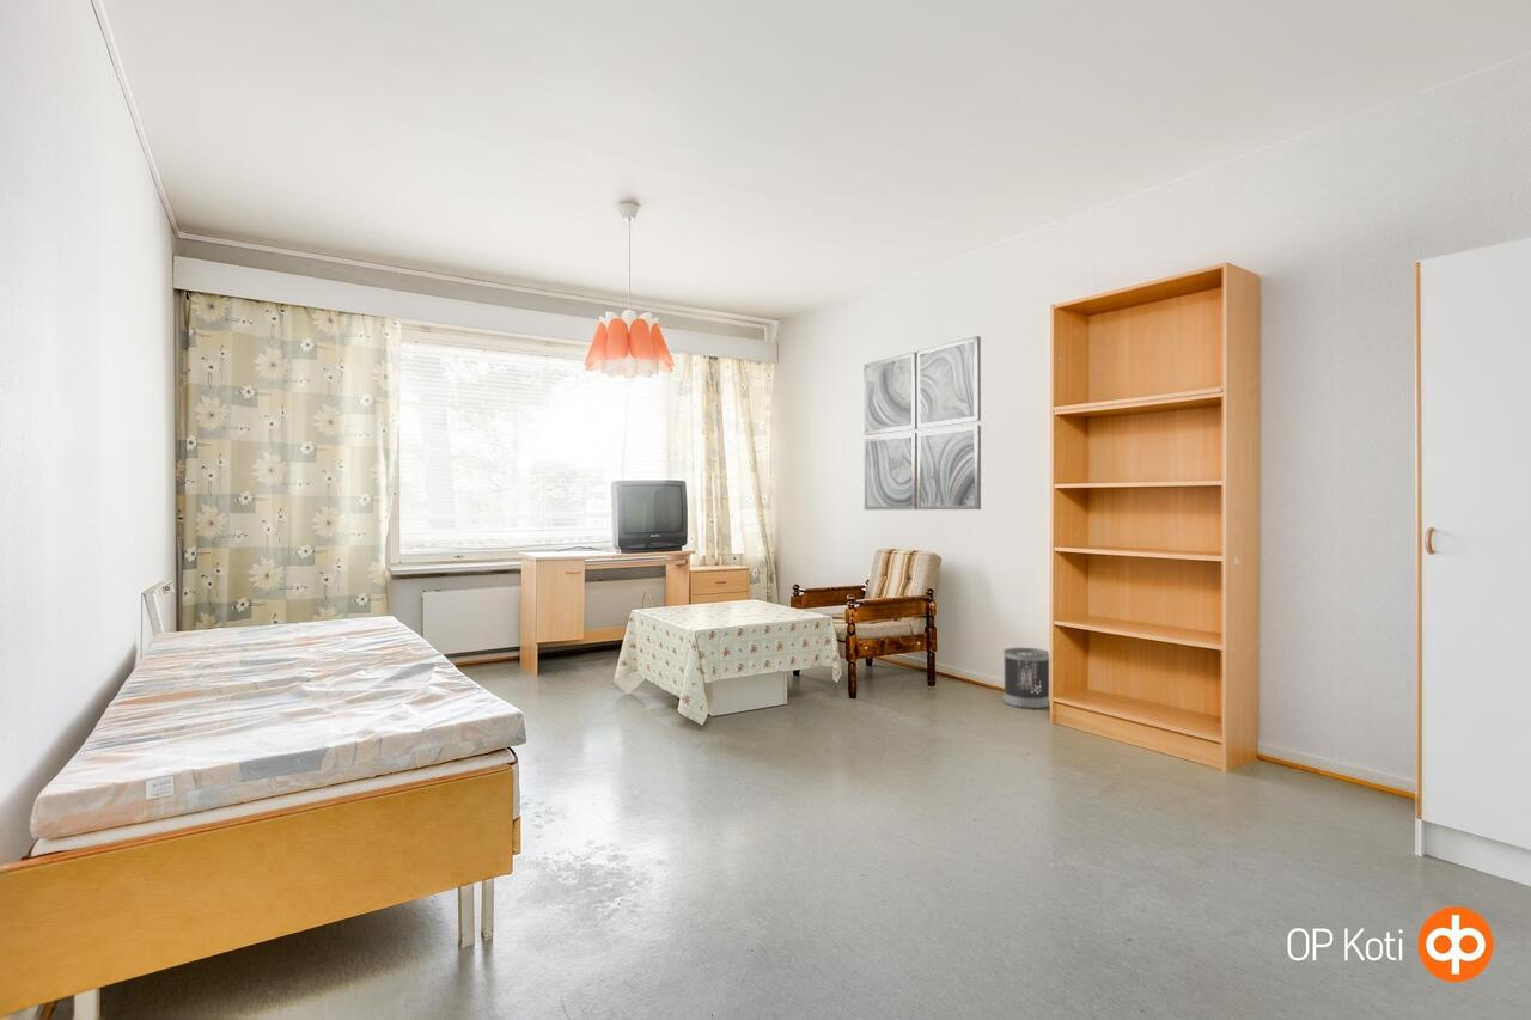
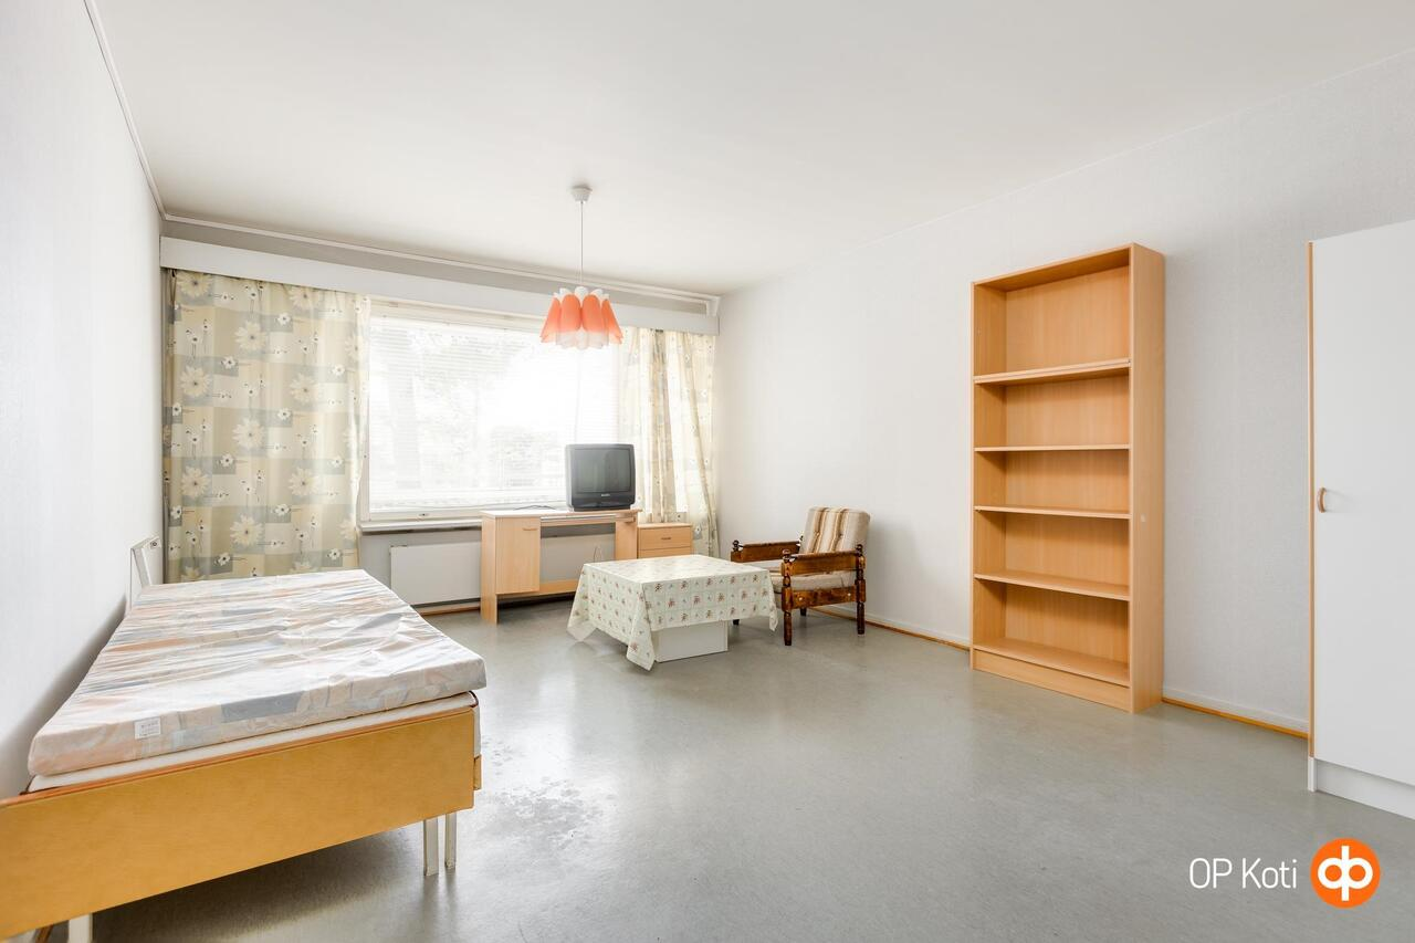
- wall art (916, 428)
- wastebasket (1026, 677)
